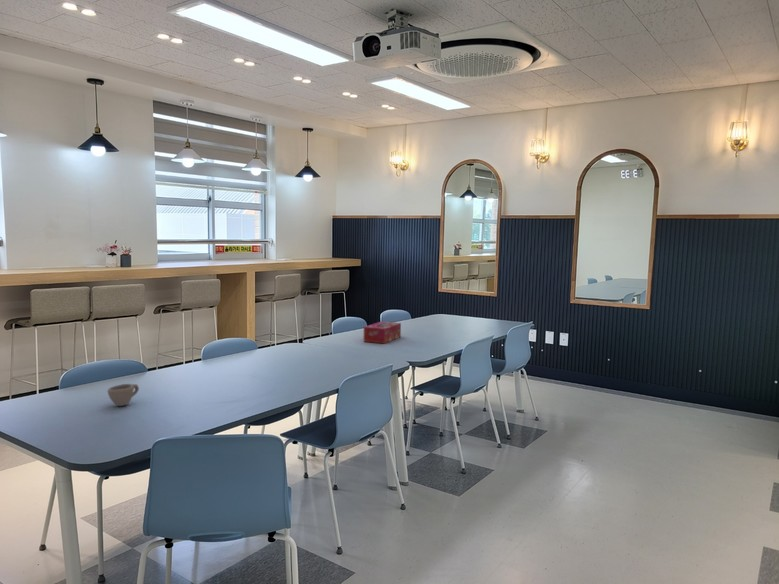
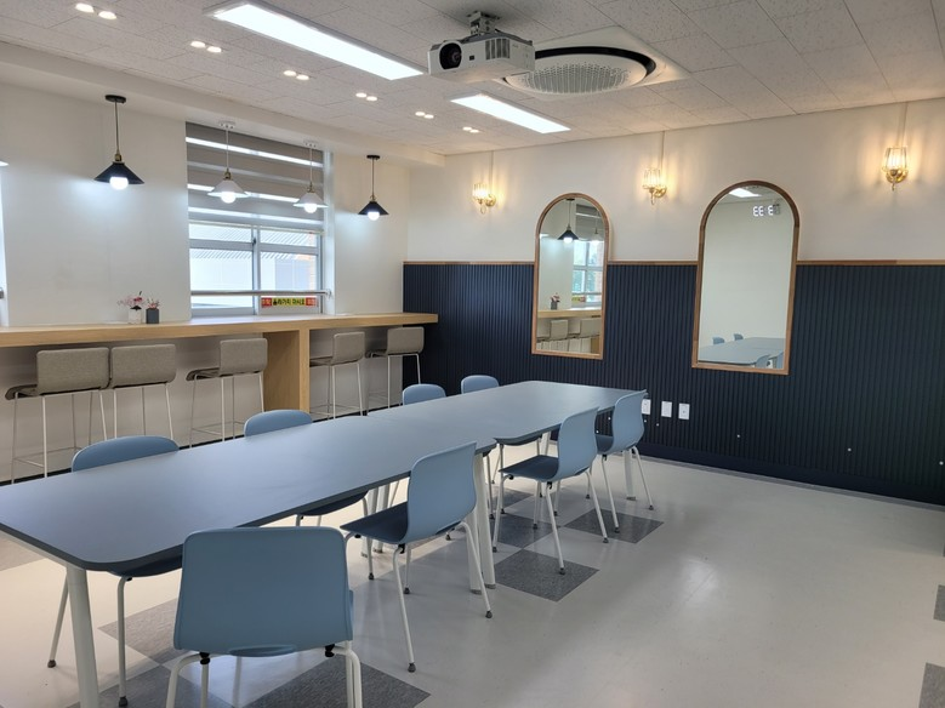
- tissue box (382, 332)
- cup (124, 394)
